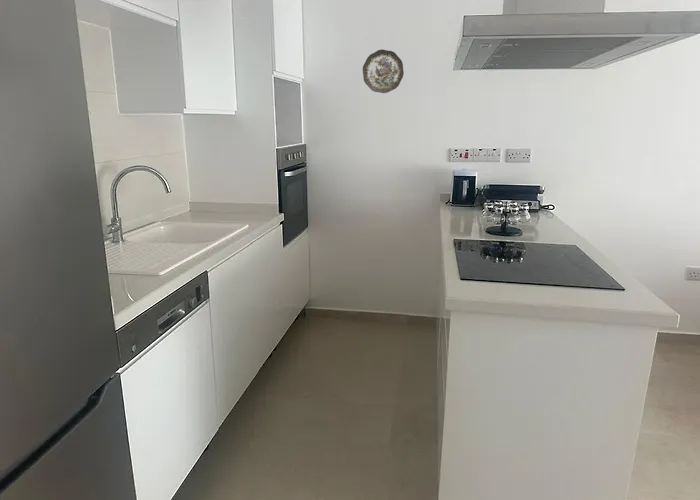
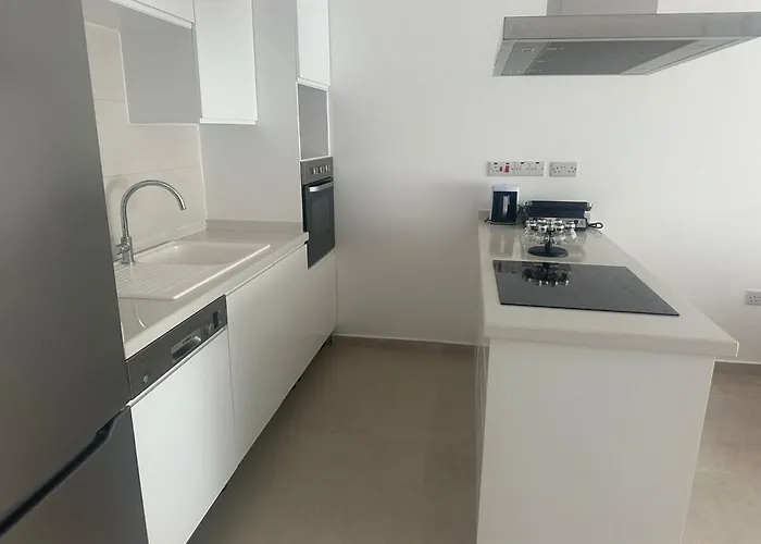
- decorative plate (383, 71)
